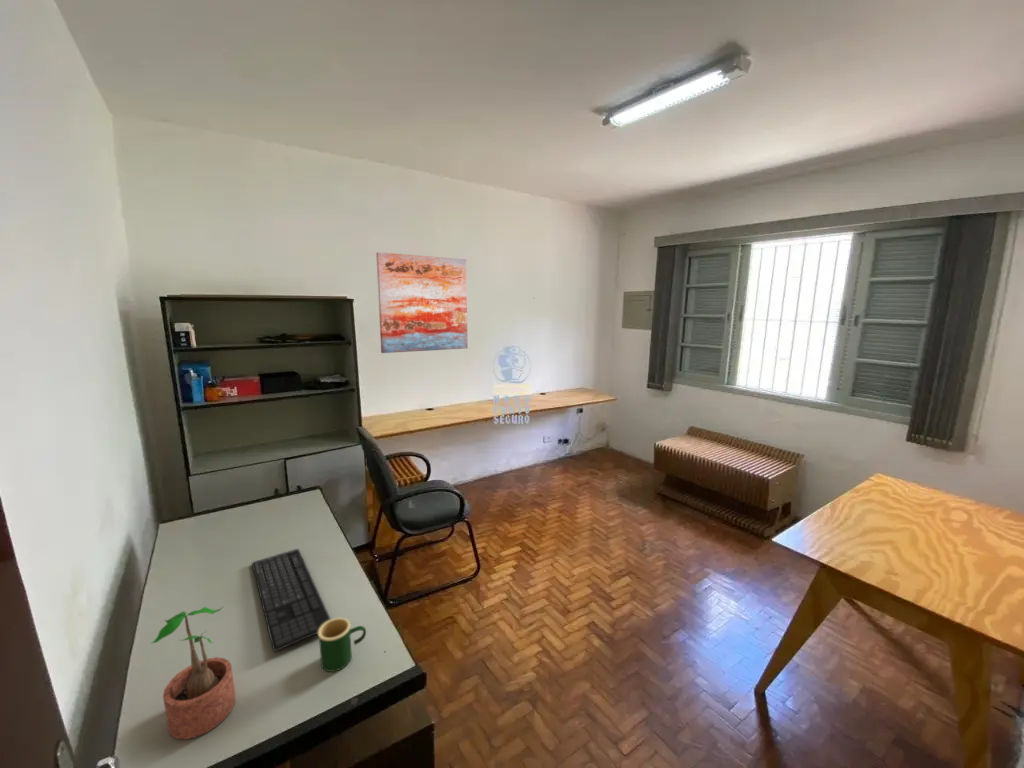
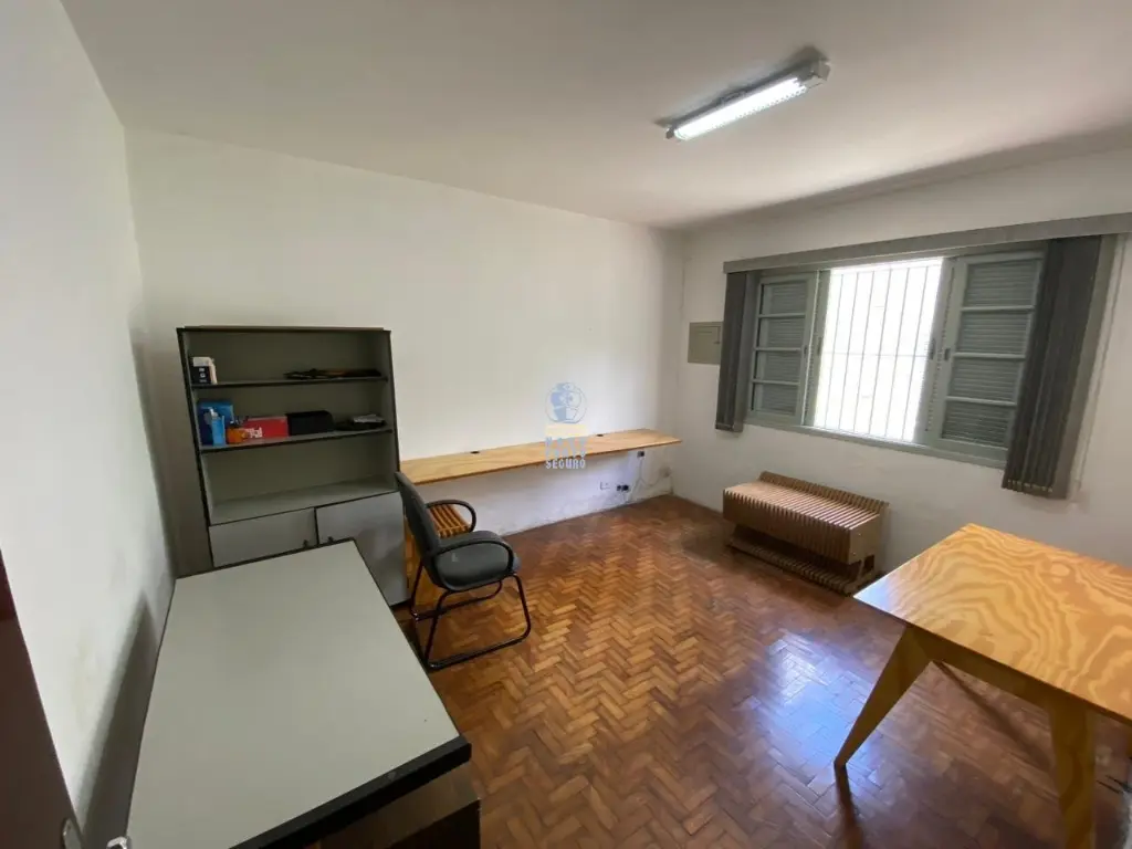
- wall art (425, 304)
- potted plant (193, 662)
- mug (343, 641)
- keyboard (288, 591)
